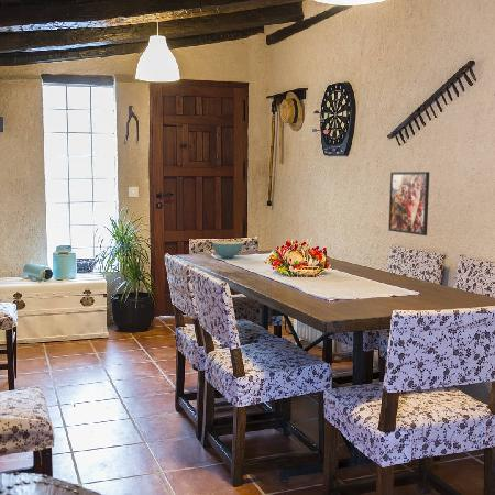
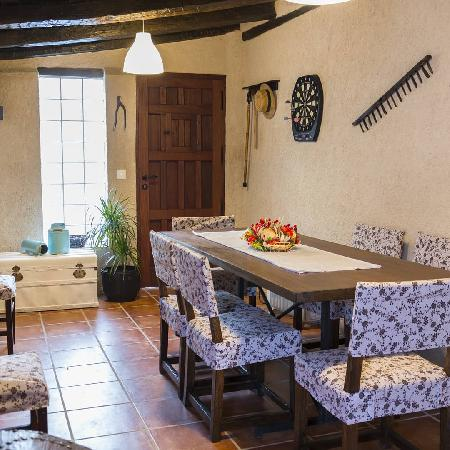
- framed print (408, 202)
- cereal bowl (227, 250)
